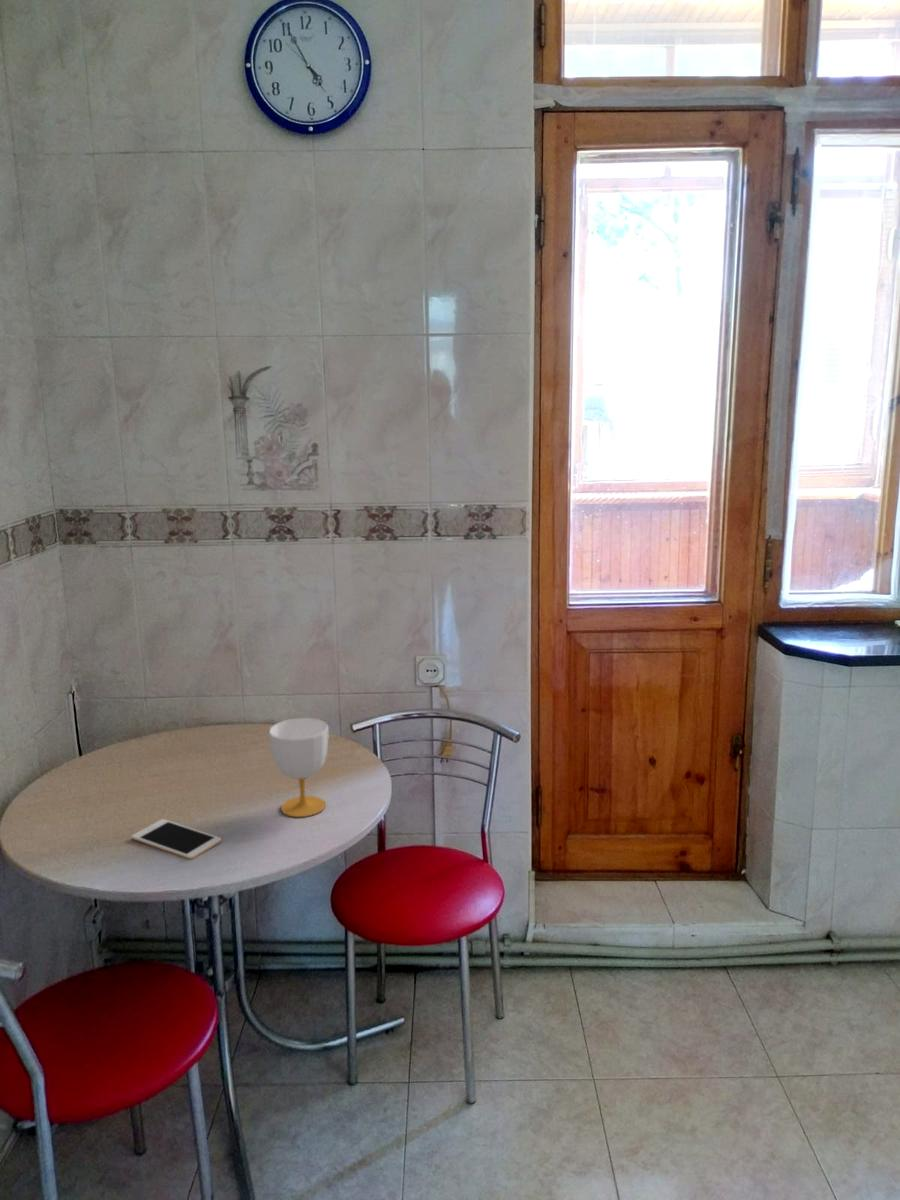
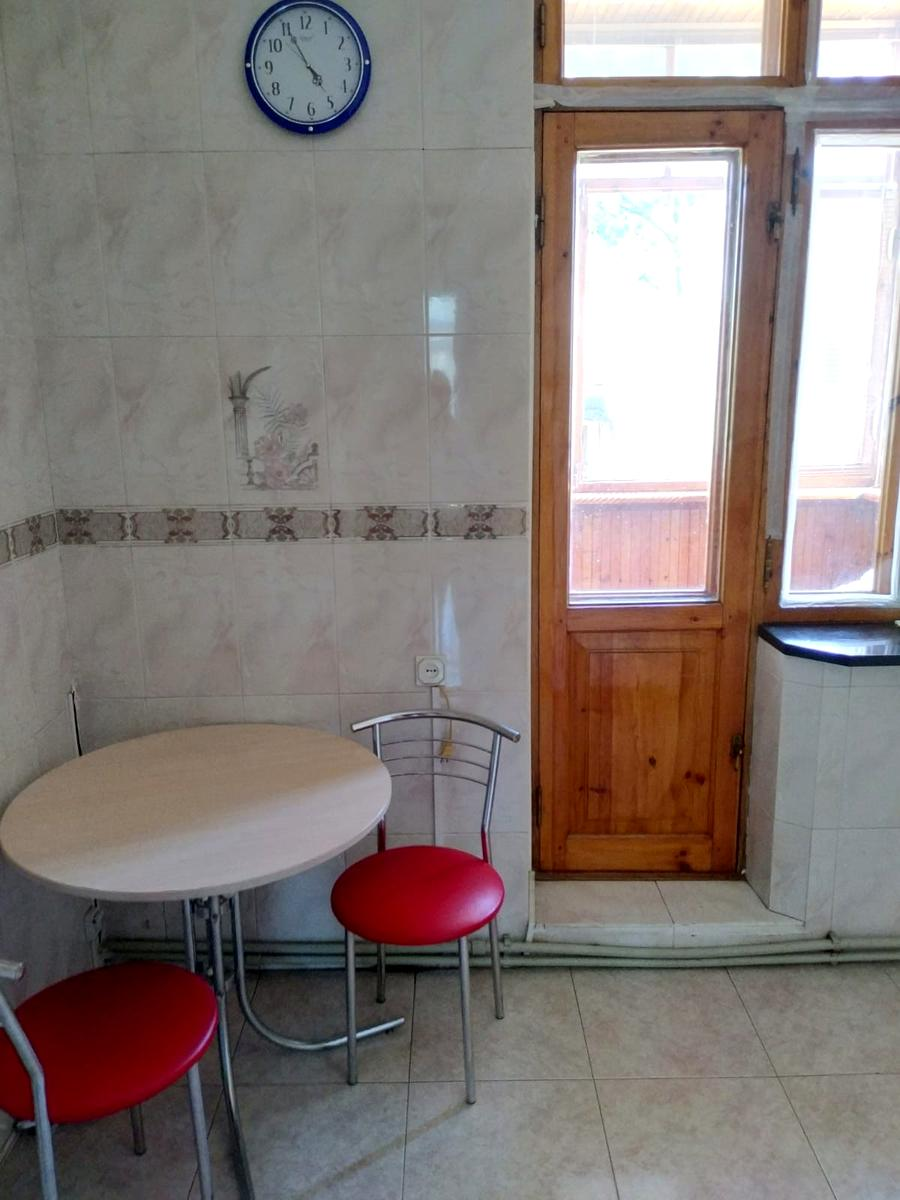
- cup (301, 768)
- cell phone (176, 838)
